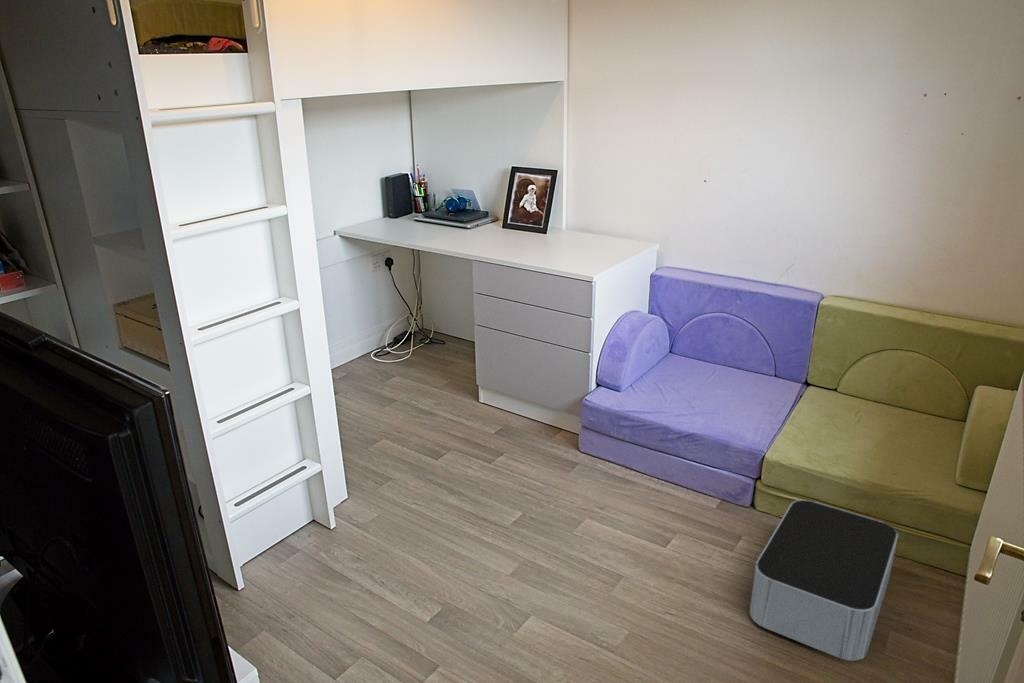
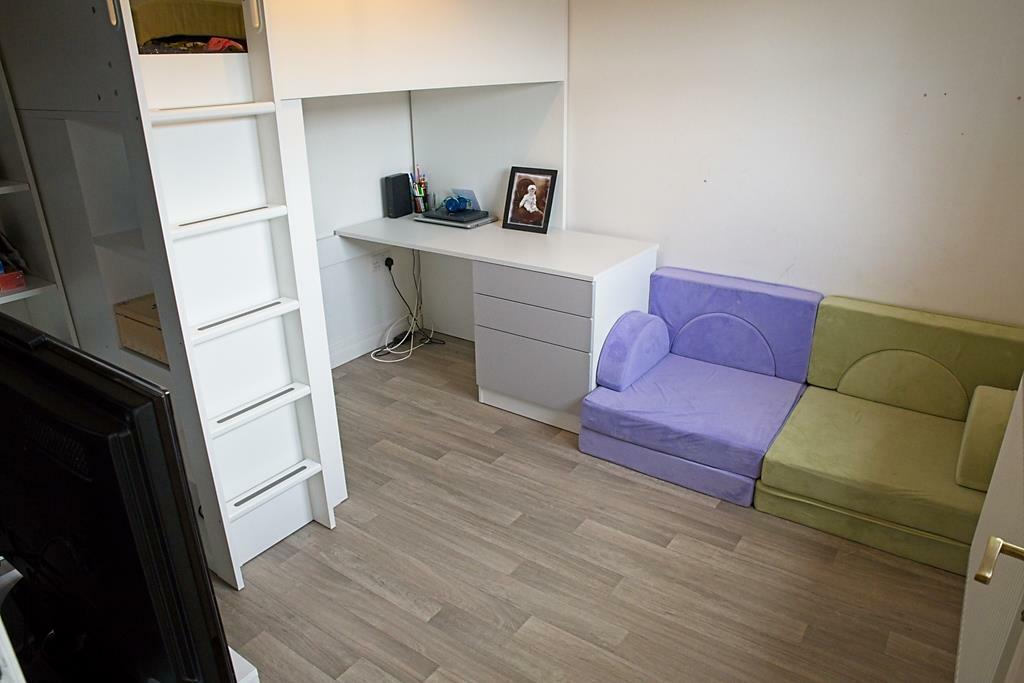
- storage bin (825, 571)
